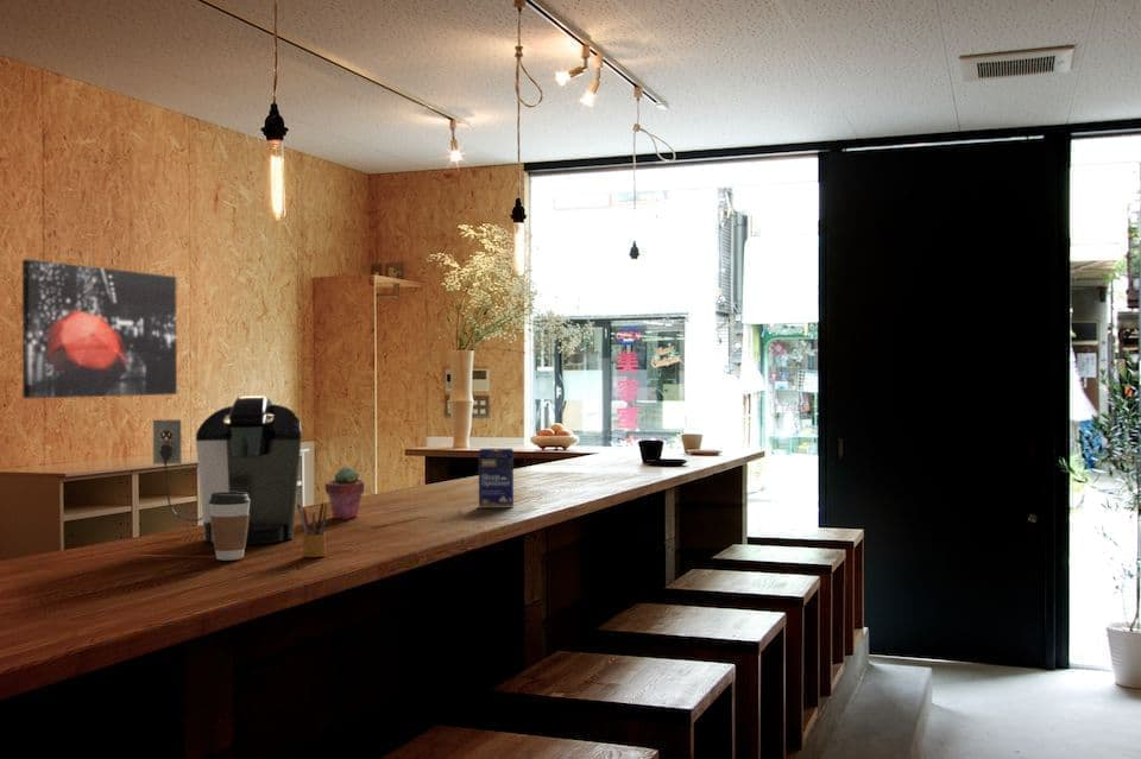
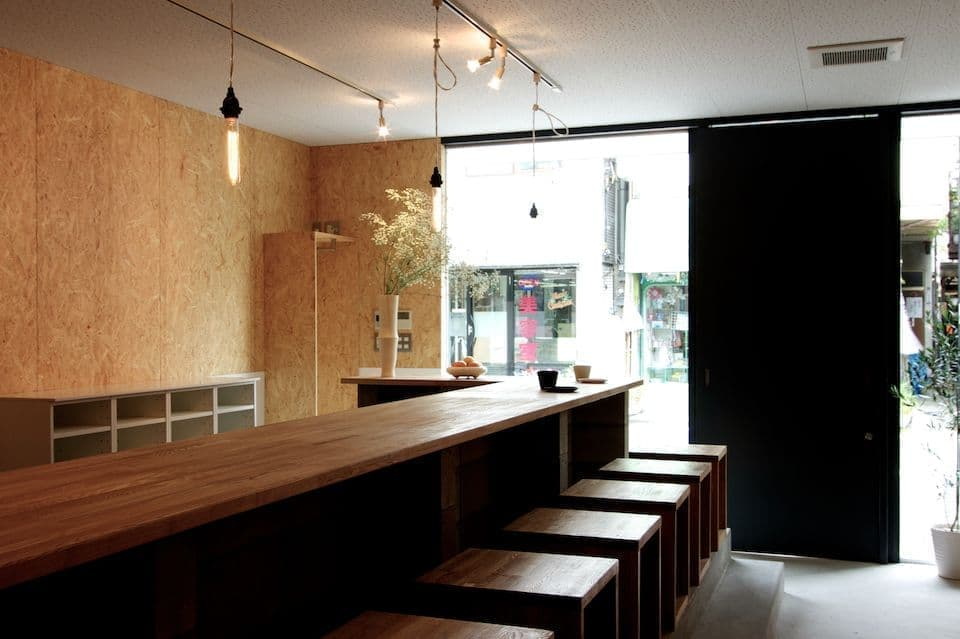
- coffee cup (229, 525)
- wall art (106, 333)
- potted succulent (345, 492)
- small box (496, 477)
- pencil box (314, 527)
- coffee maker (222, 467)
